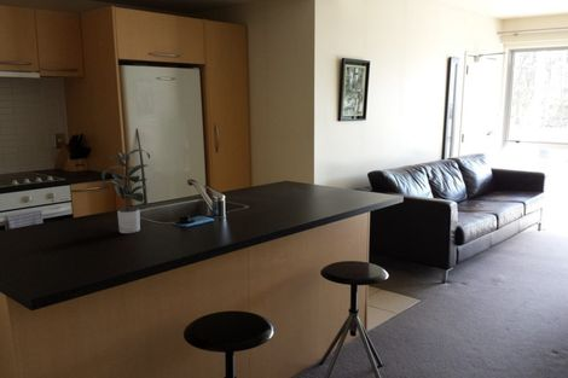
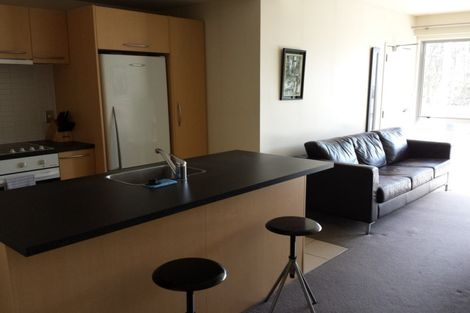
- potted plant (121, 190)
